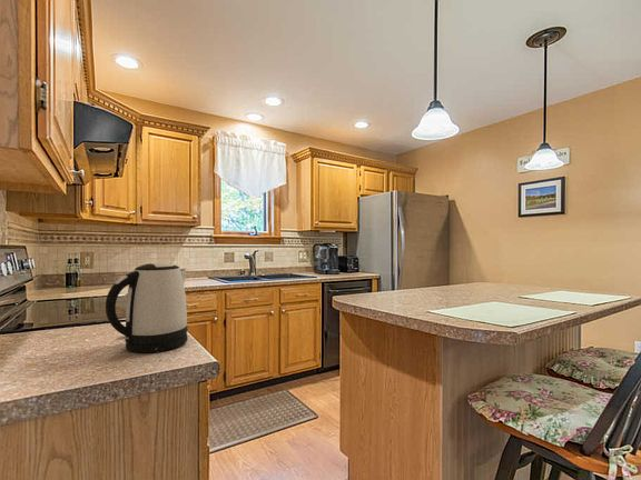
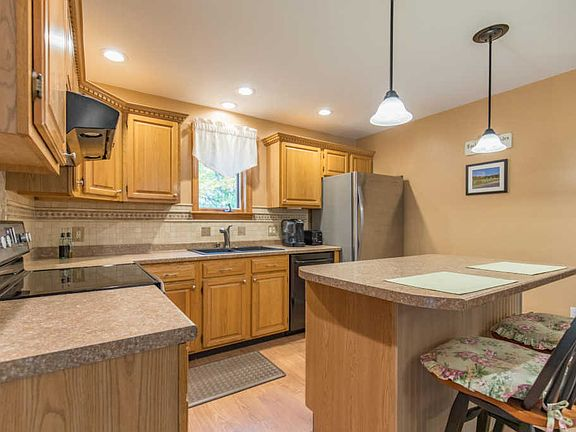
- kettle (149, 304)
